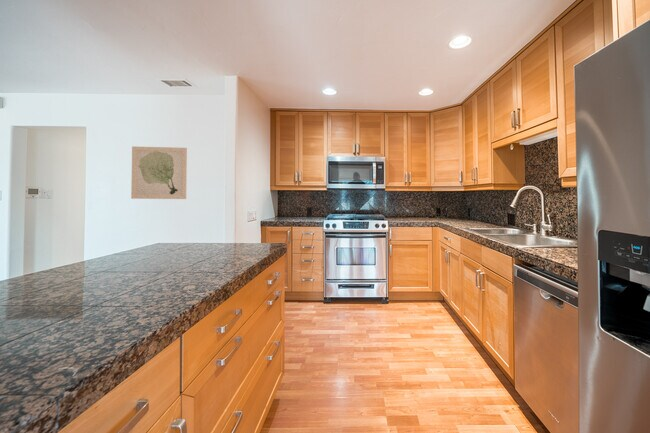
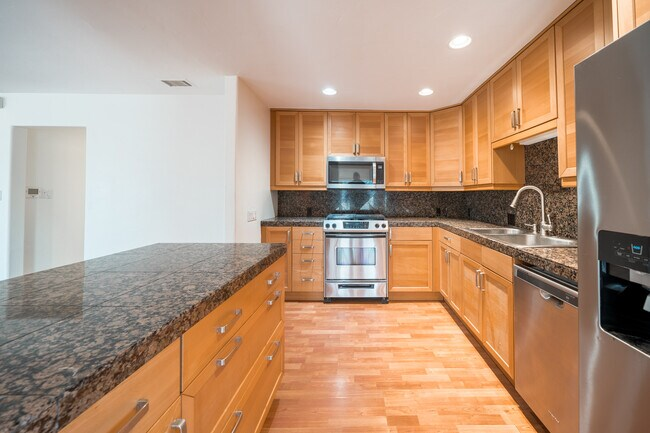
- wall art (159, 172)
